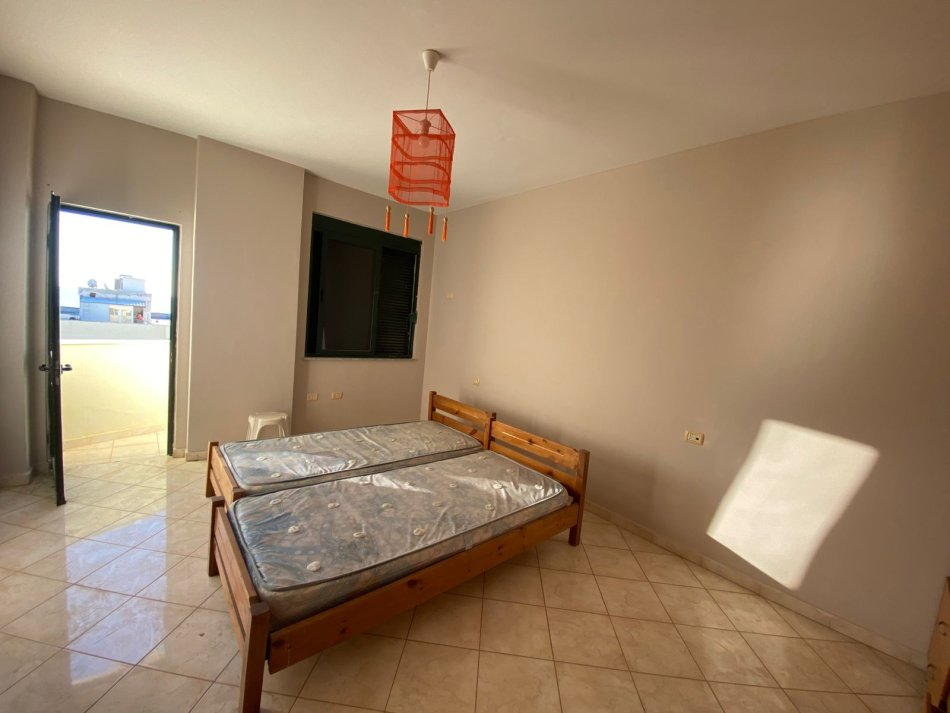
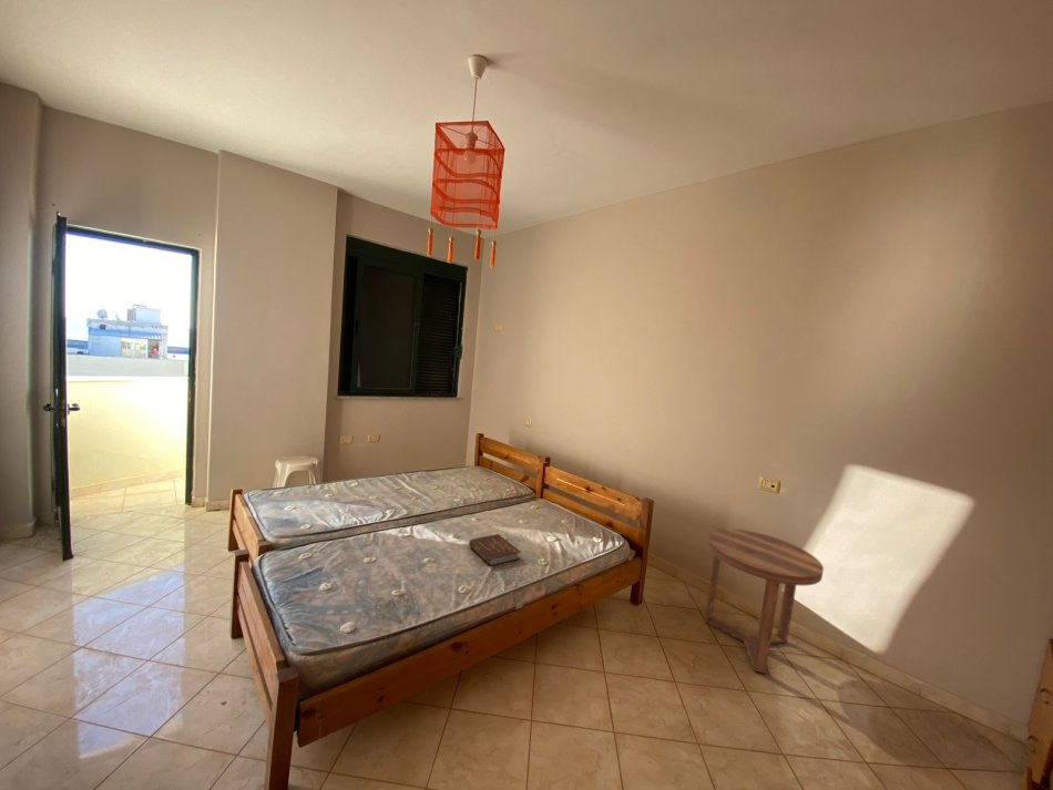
+ book (493, 548)
+ side table (764, 596)
